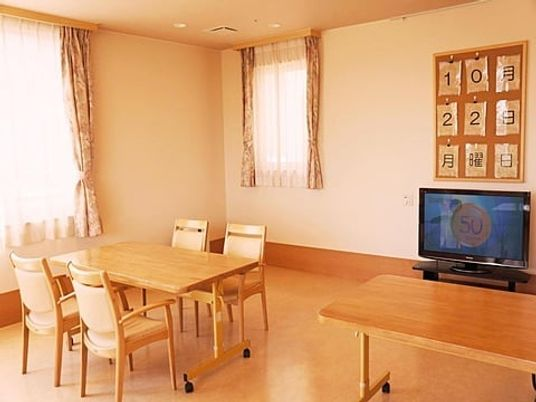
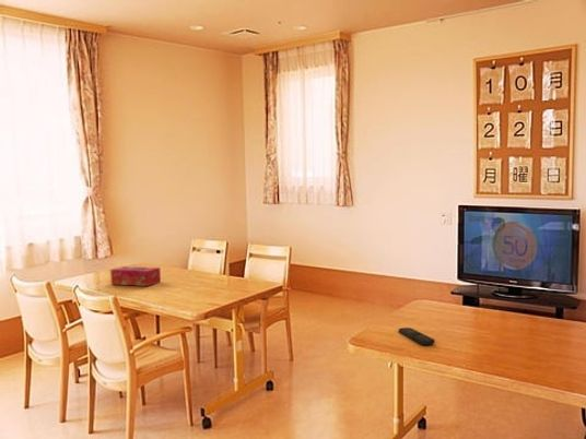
+ tissue box (136, 275)
+ remote control (415, 335)
